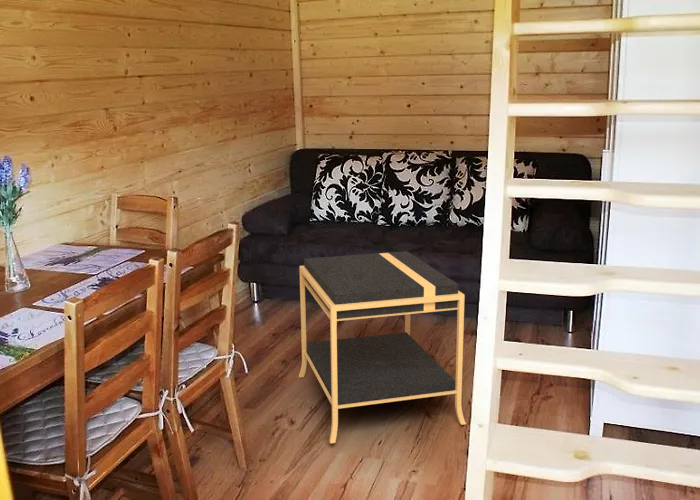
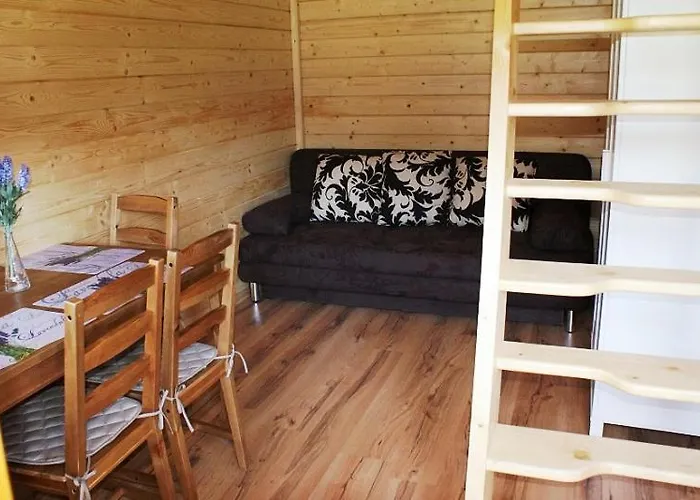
- nightstand (375, 336)
